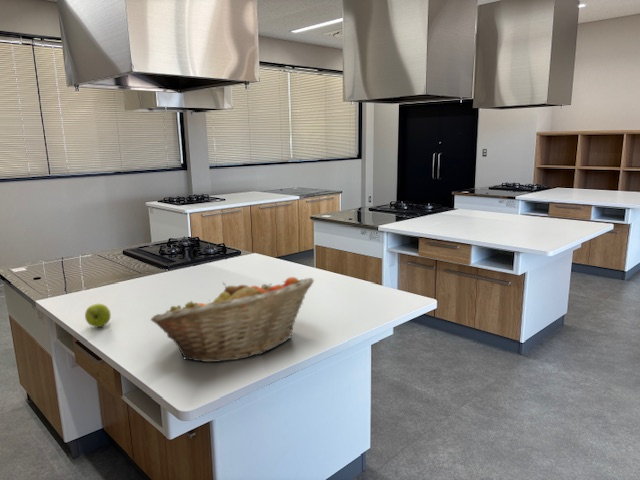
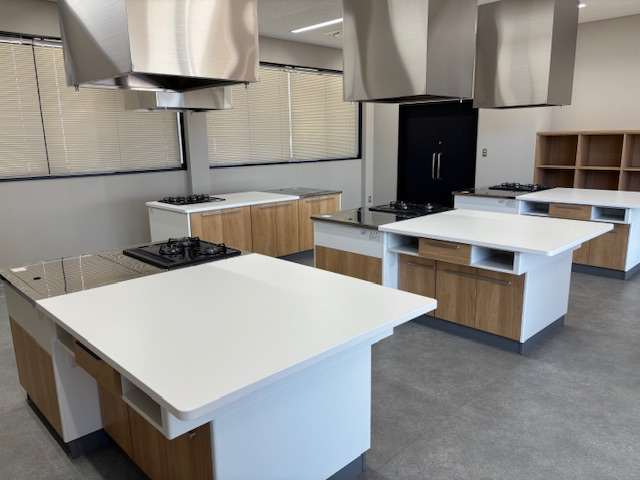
- apple (98, 315)
- fruit basket (237, 311)
